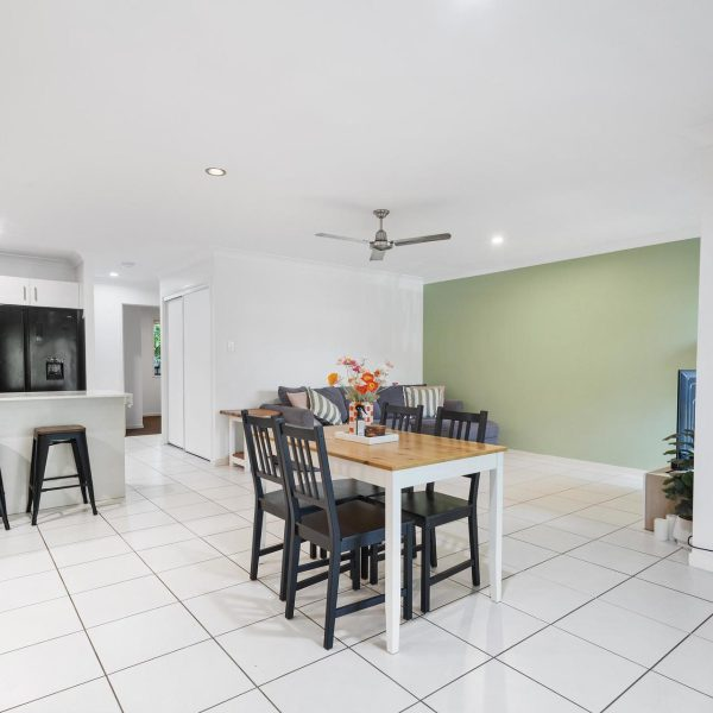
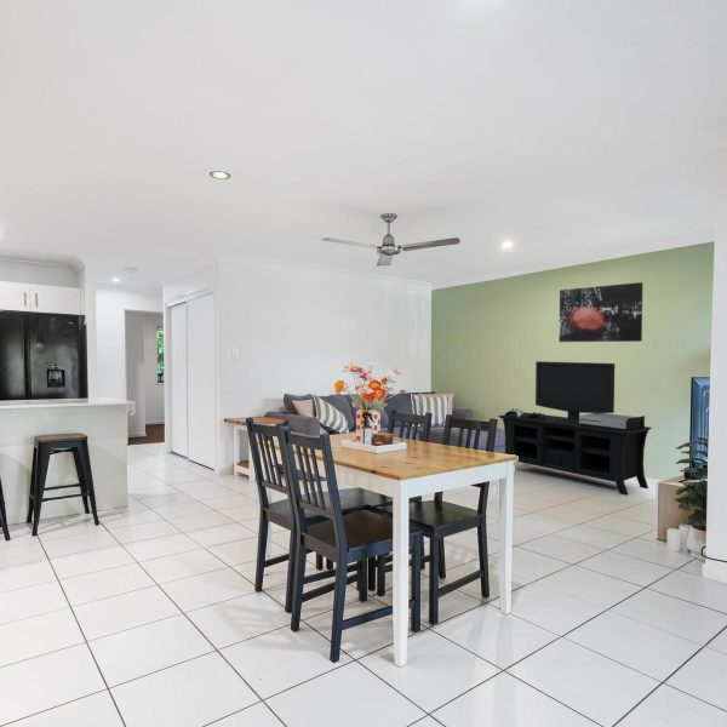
+ media console (568, 419)
+ wall art (597, 314)
